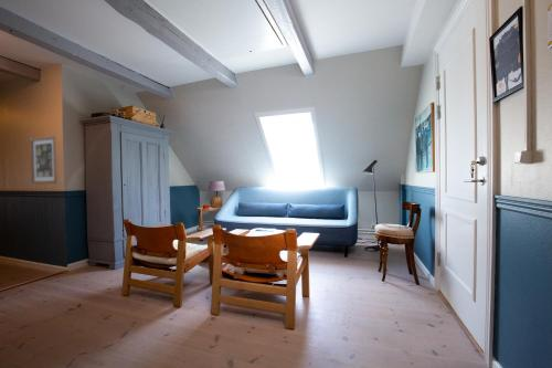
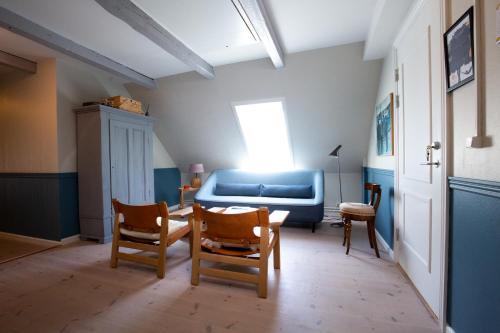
- wall art (43, 160)
